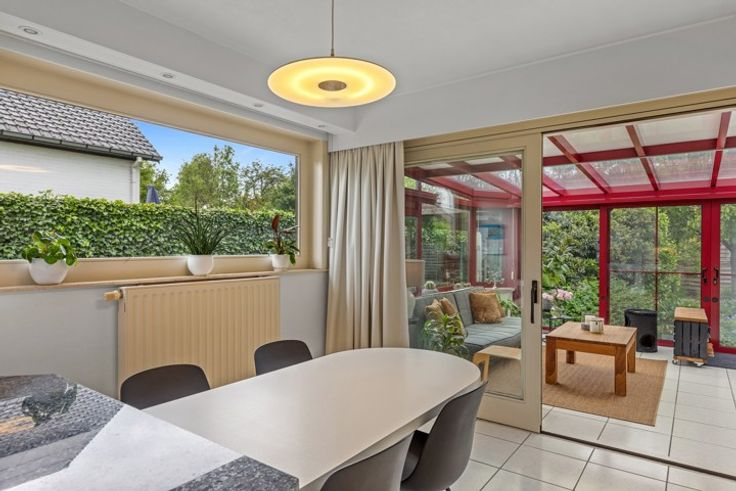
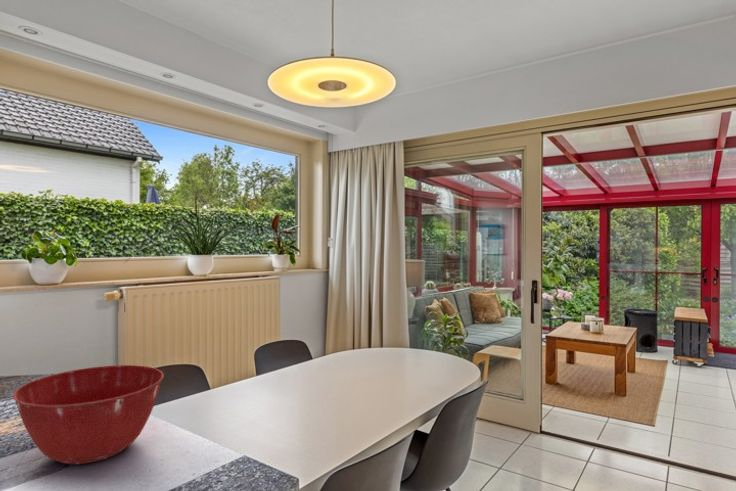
+ mixing bowl (93, 415)
